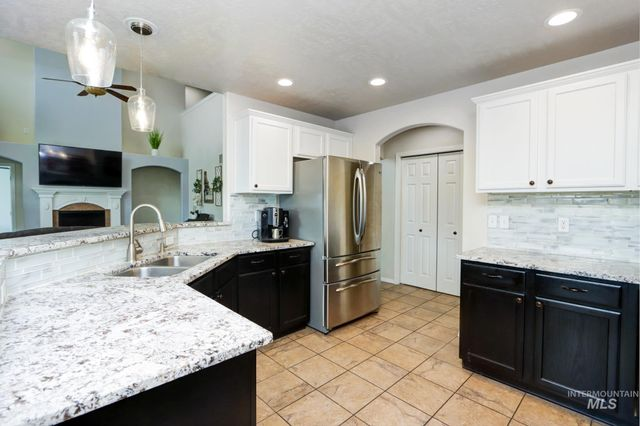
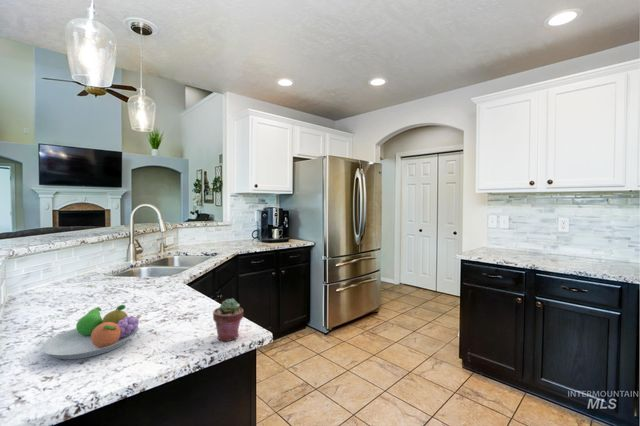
+ fruit bowl (95, 327)
+ potted succulent (228, 318)
